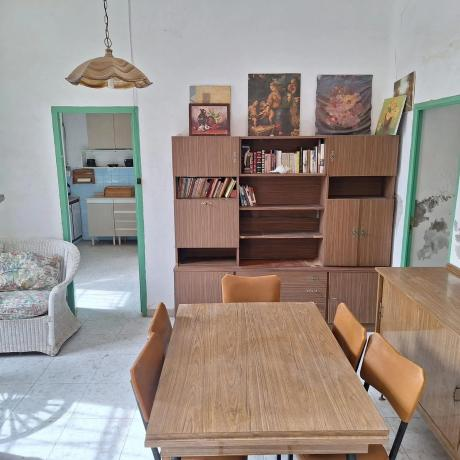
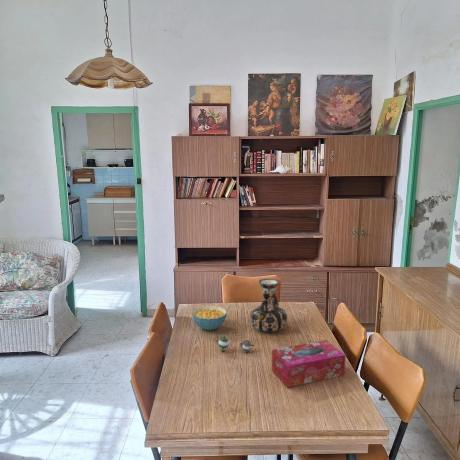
+ teapot (229, 343)
+ decorative vase (268, 304)
+ cereal bowl (209, 320)
+ tissue box (307, 362)
